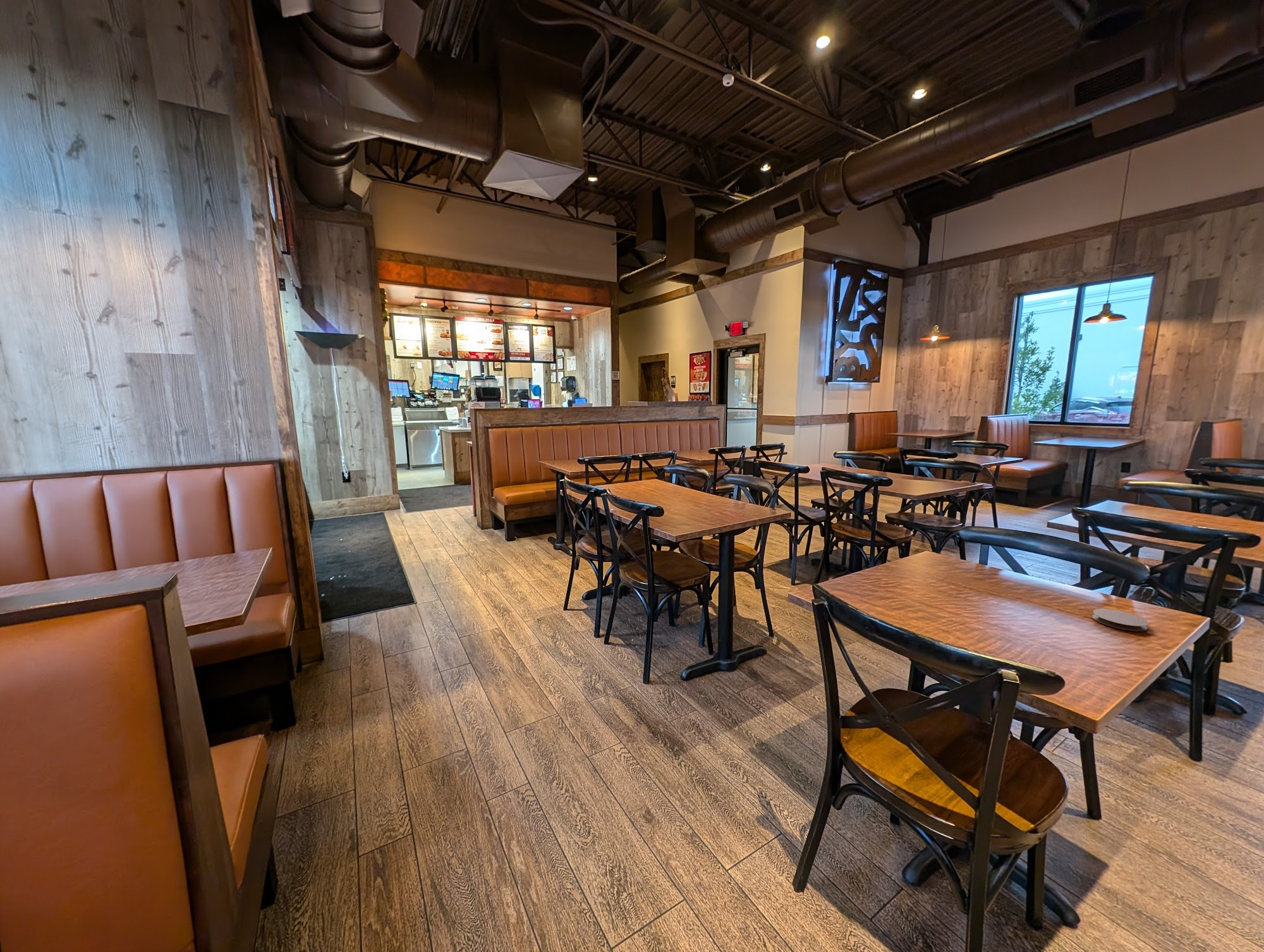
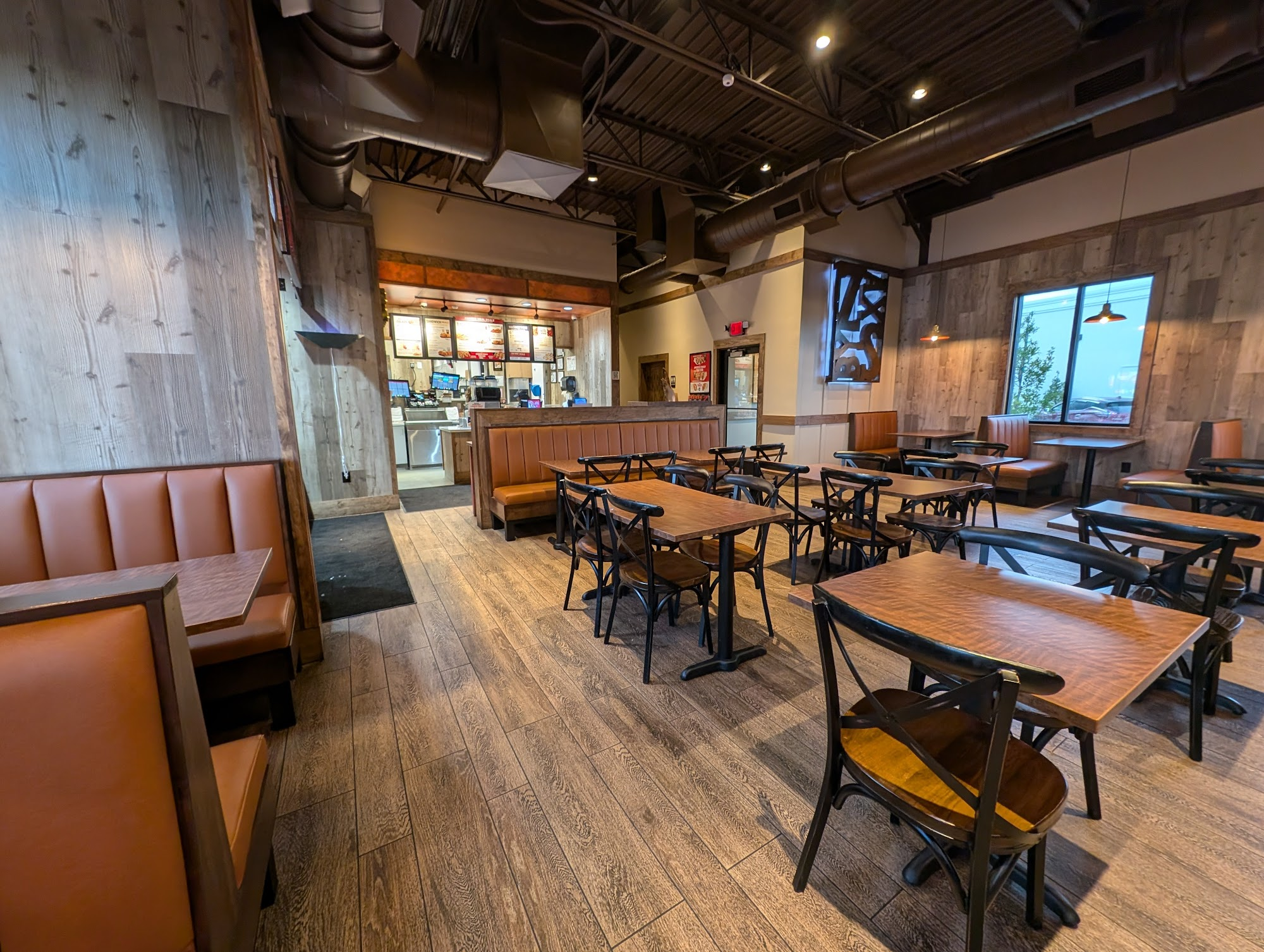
- coaster (1119, 619)
